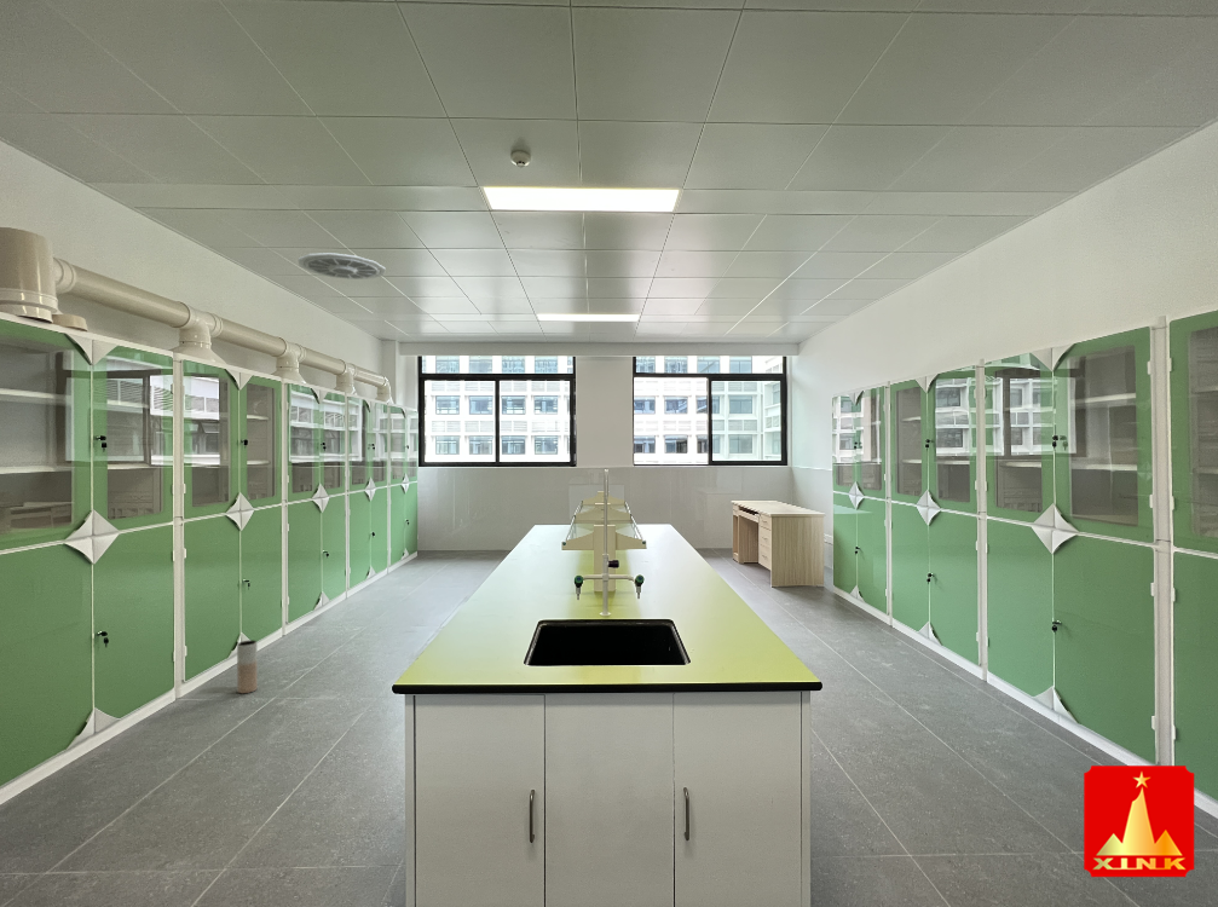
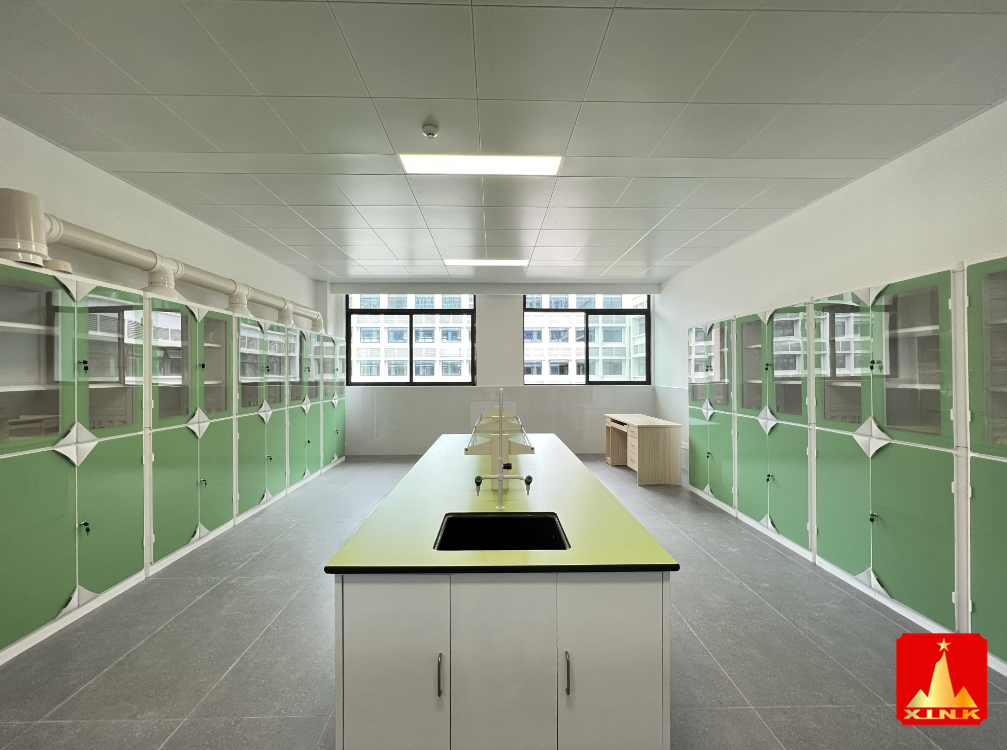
- vase (247, 666)
- ceiling vent (342, 268)
